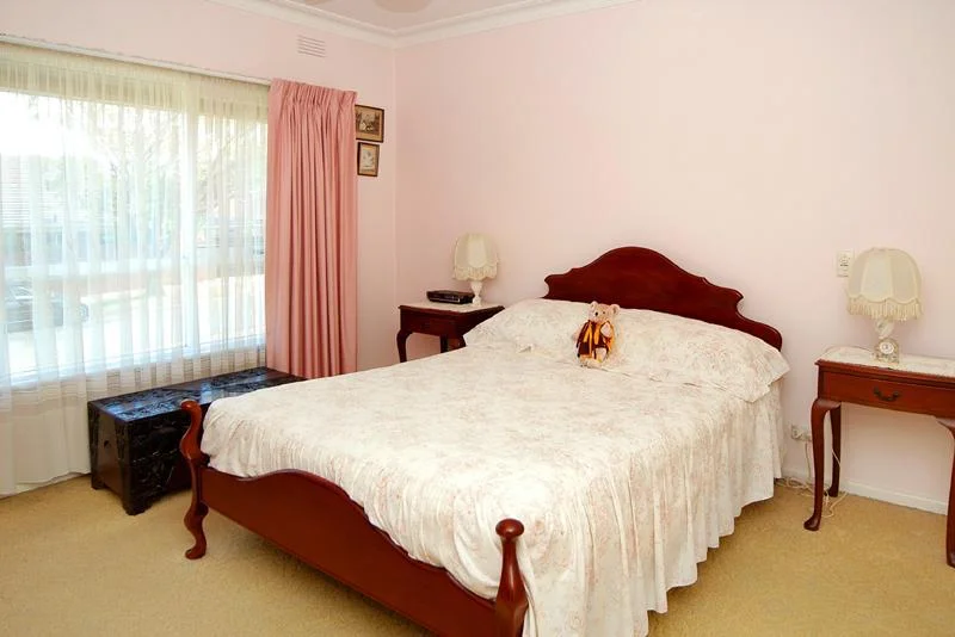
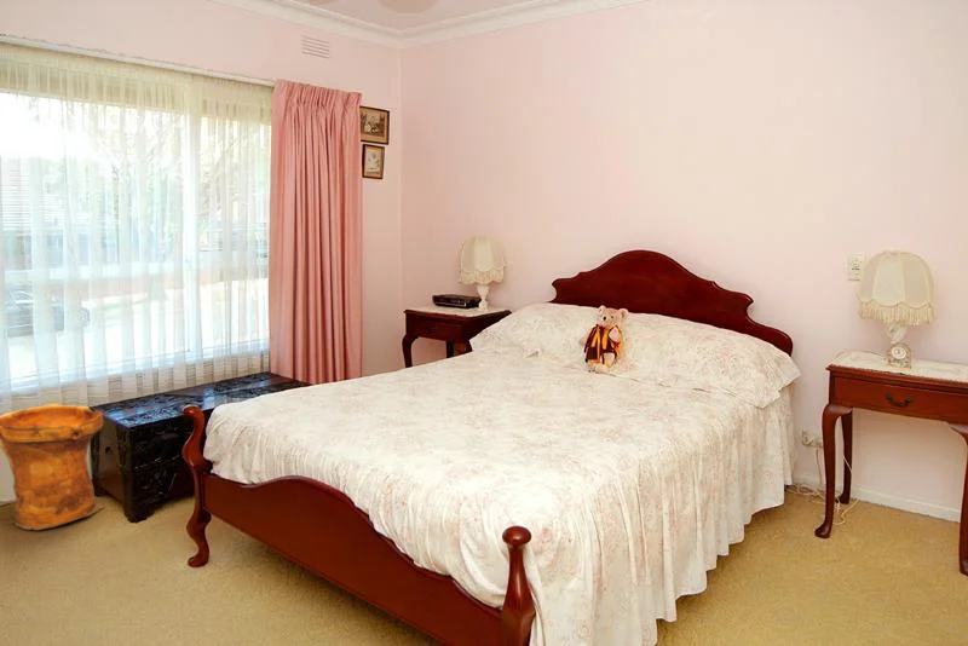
+ woven basket (50, 463)
